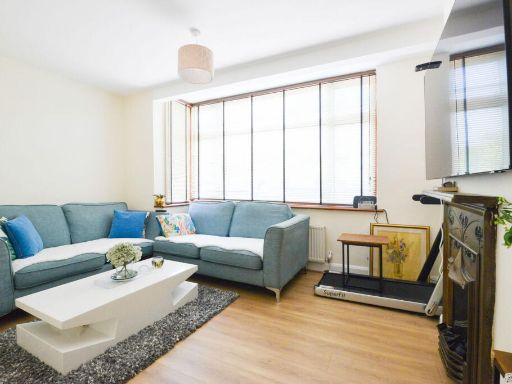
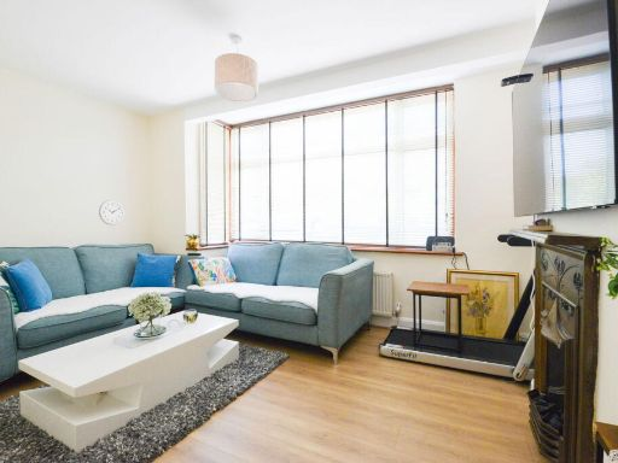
+ wall clock (111, 212)
